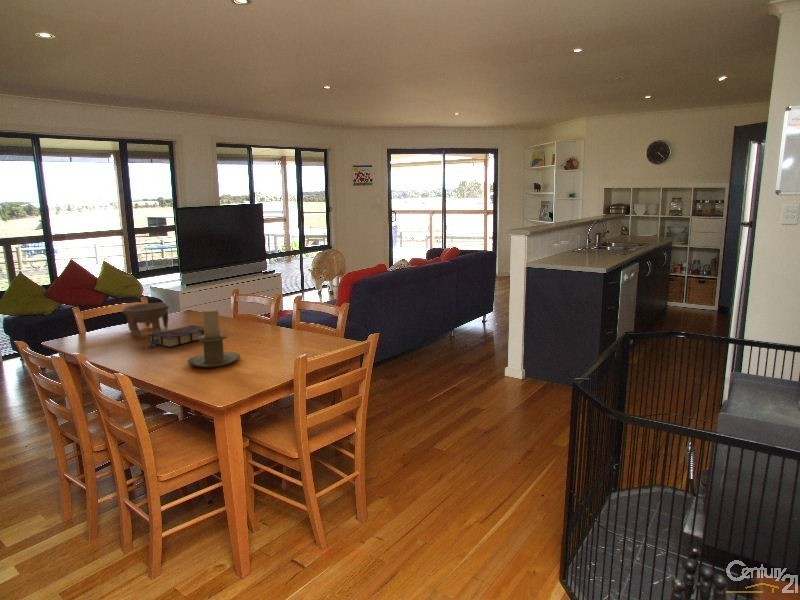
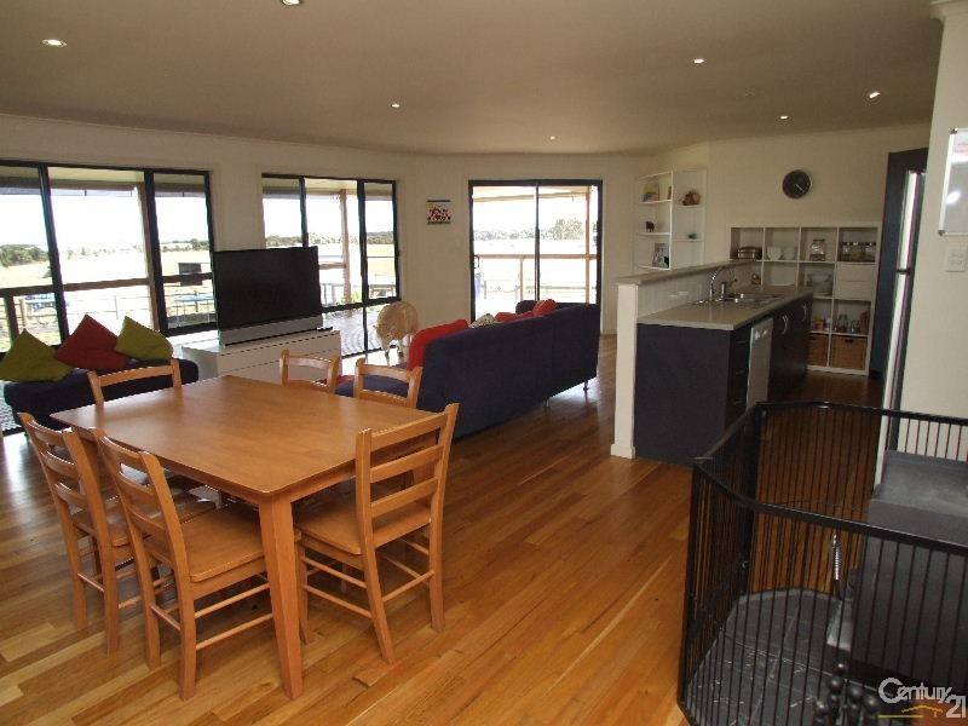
- book (177, 336)
- bowl (147, 318)
- candle holder (212, 335)
